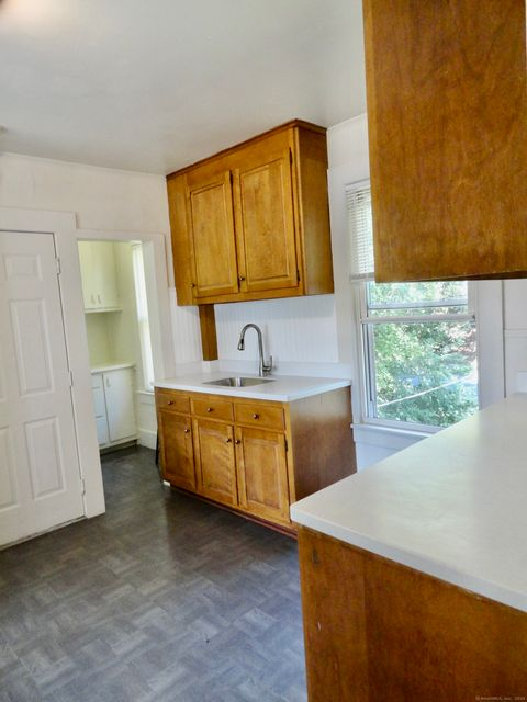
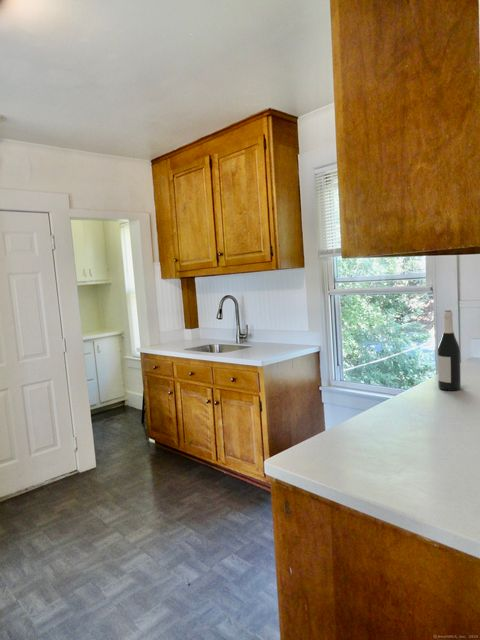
+ wine bottle (448, 349)
